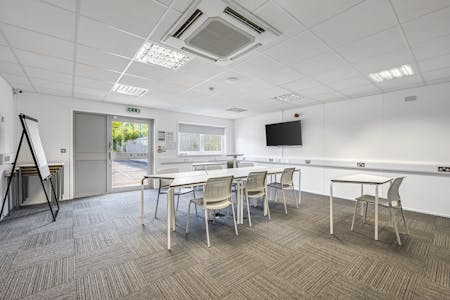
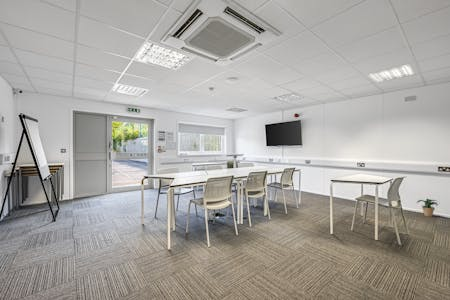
+ potted plant (428, 207)
